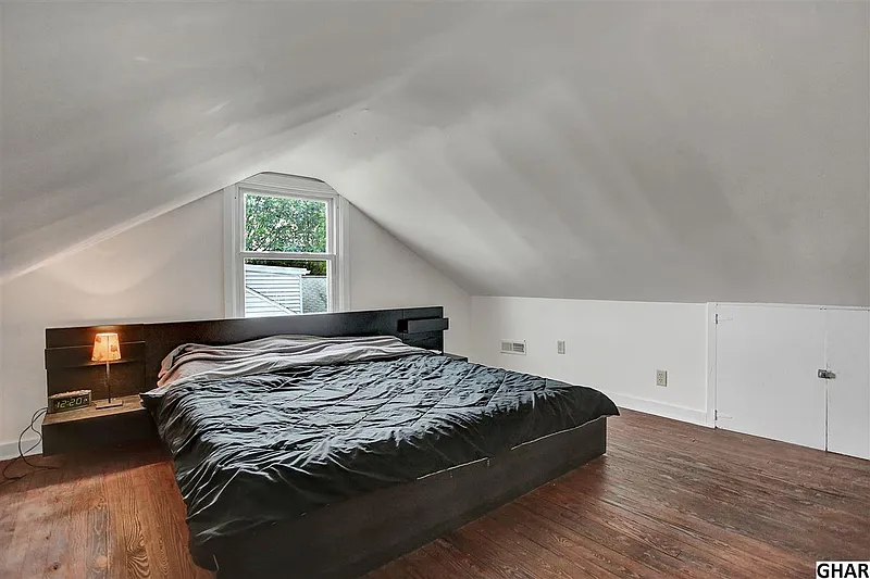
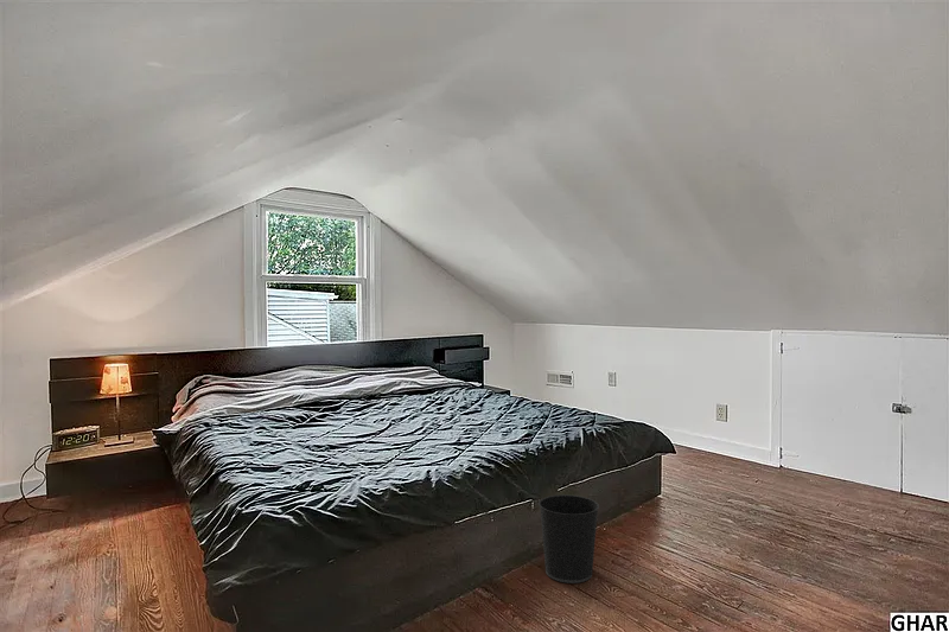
+ wastebasket (568, 537)
